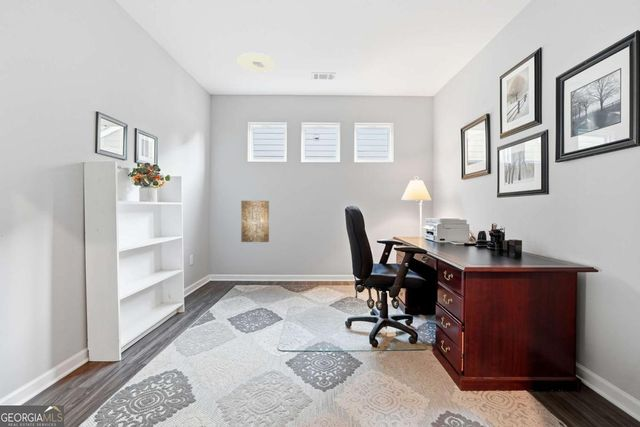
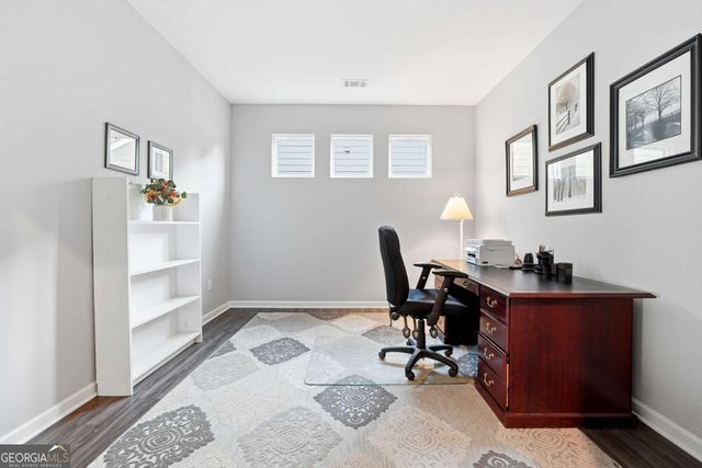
- ceiling light (256, 61)
- wall art (255, 221)
